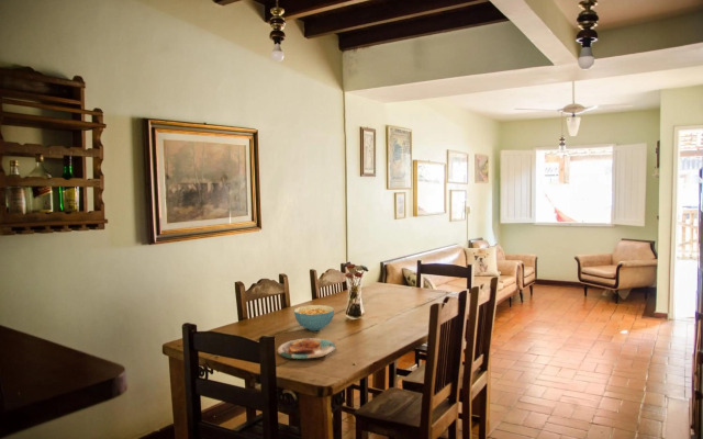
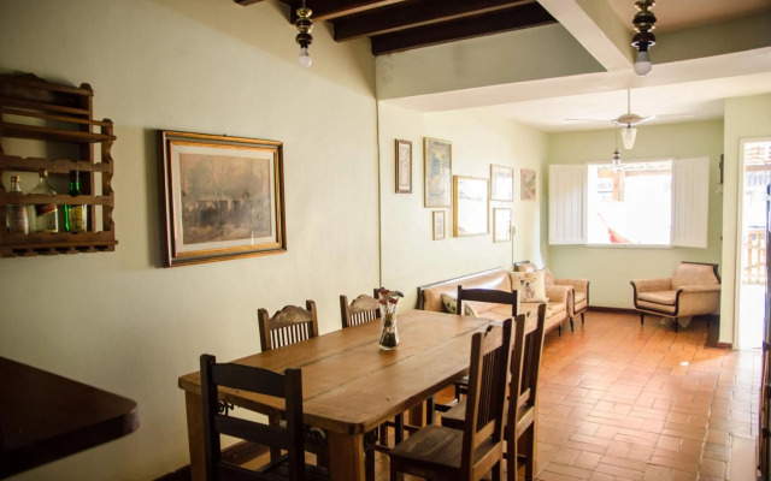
- cereal bowl (314, 319)
- plate (306, 348)
